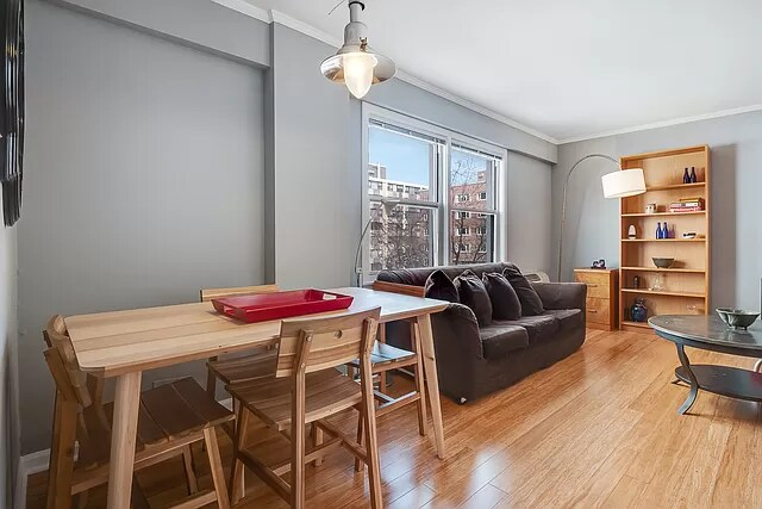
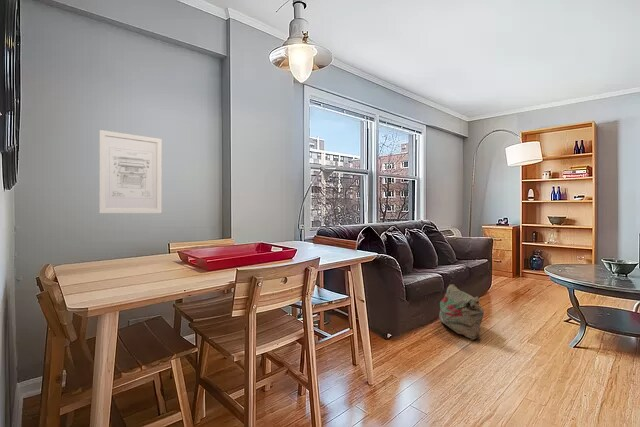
+ wall art (132, 174)
+ bag (460, 309)
